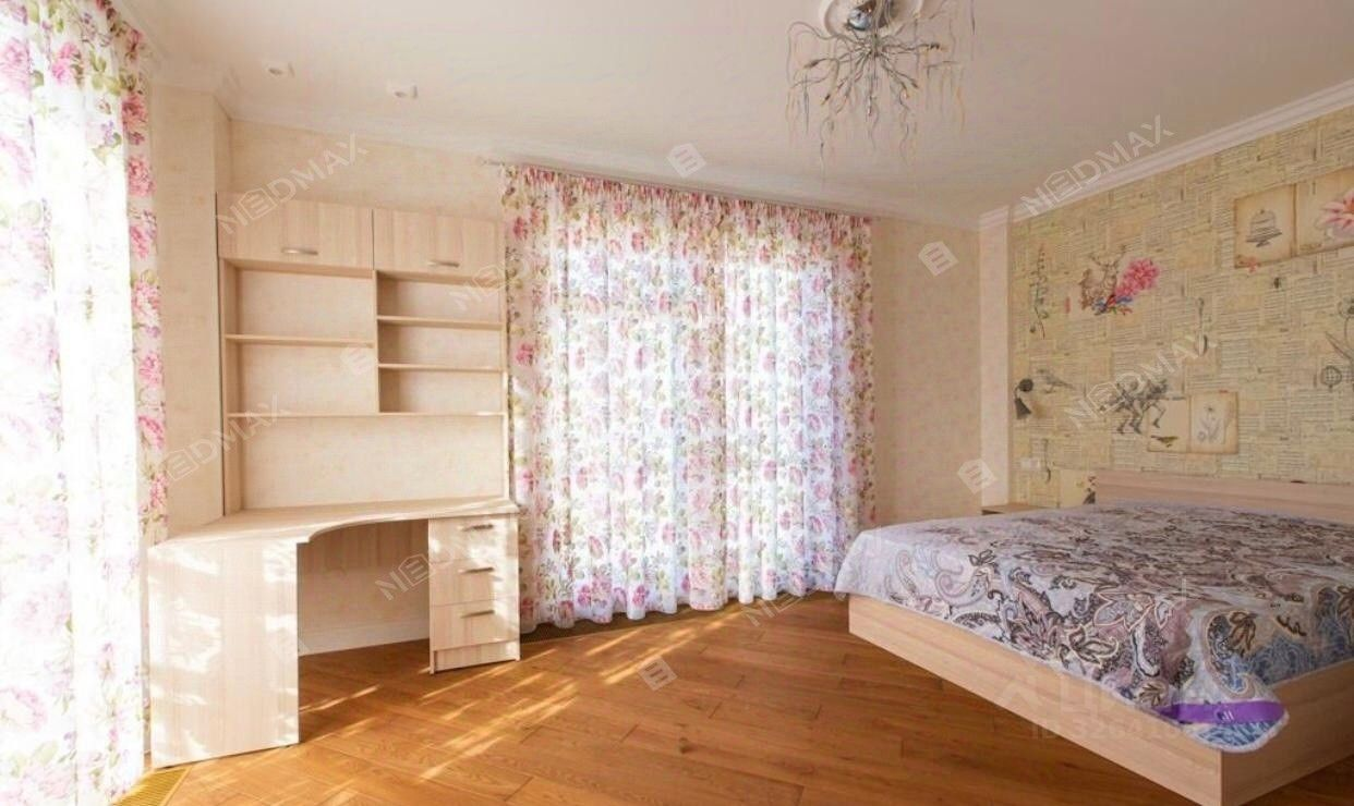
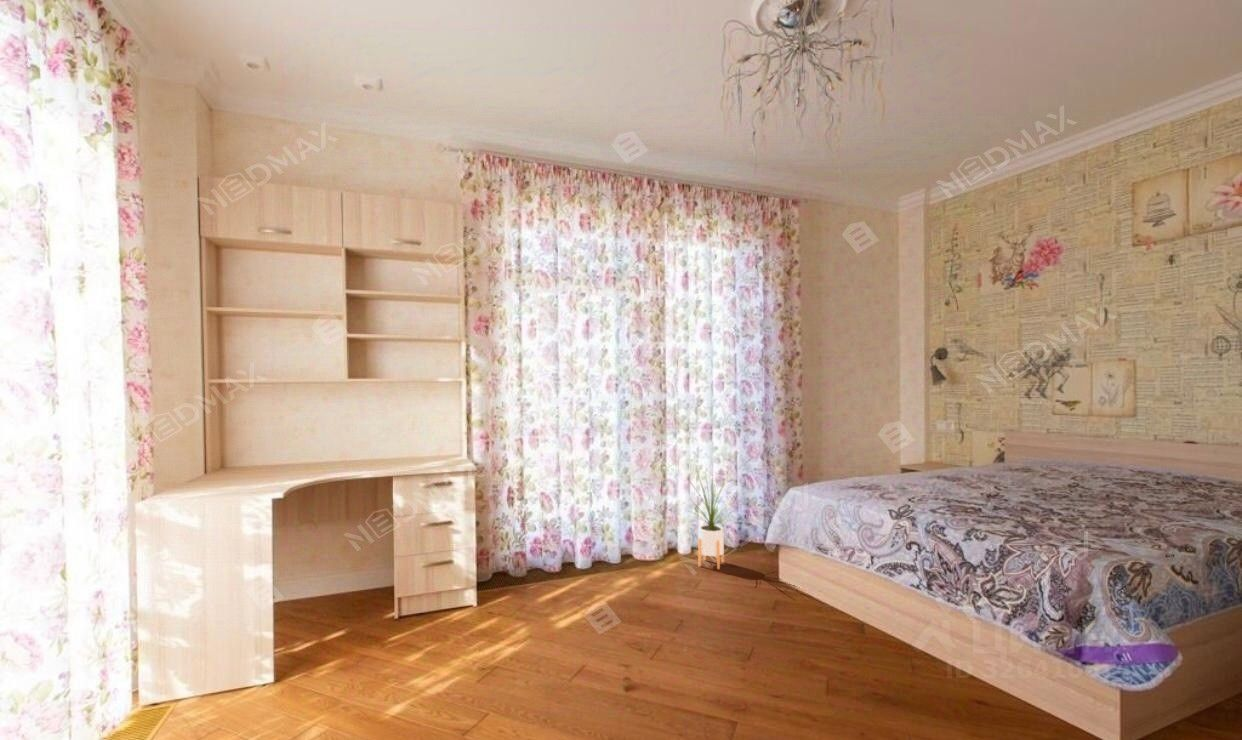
+ house plant (711, 516)
